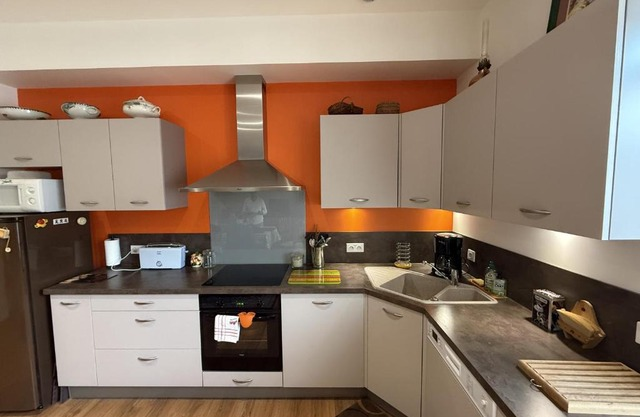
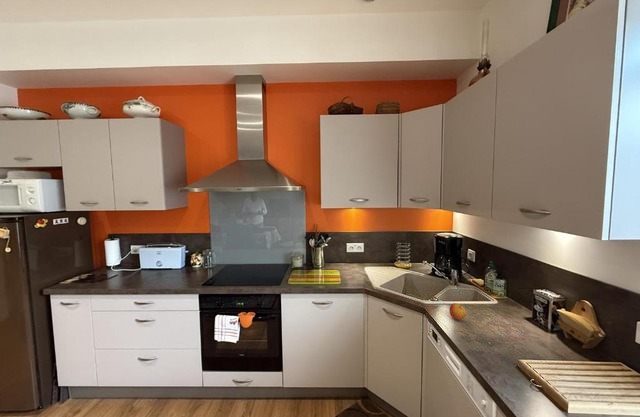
+ apple (457, 311)
